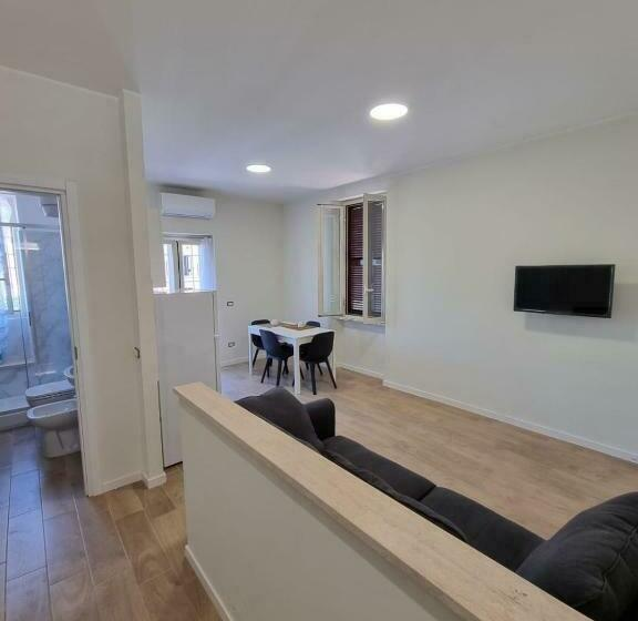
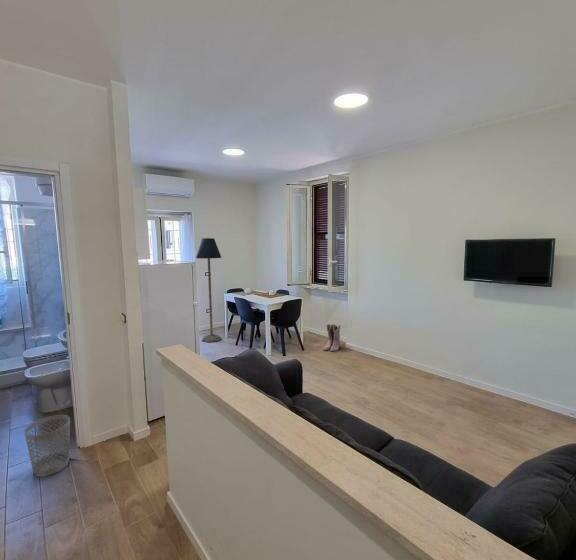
+ wastebasket (49, 445)
+ boots (332, 336)
+ floor lamp (209, 289)
